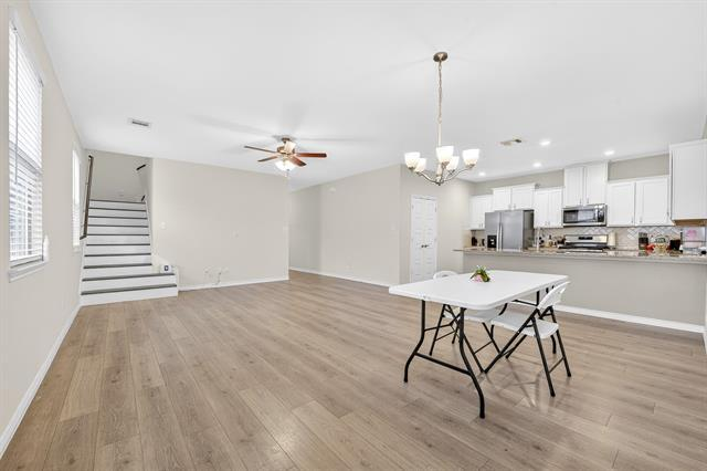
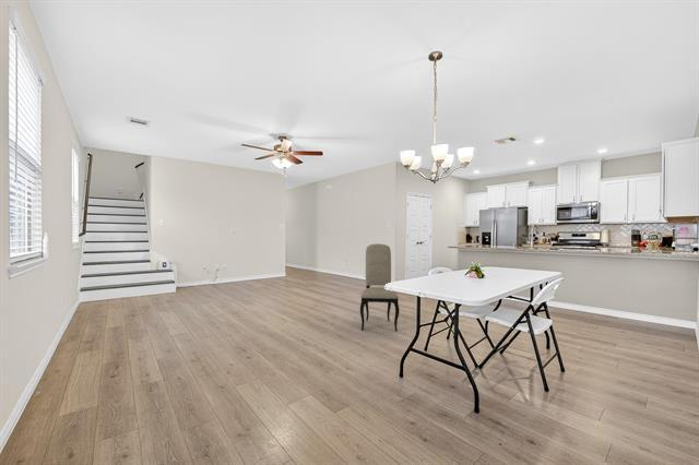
+ dining chair (378, 284)
